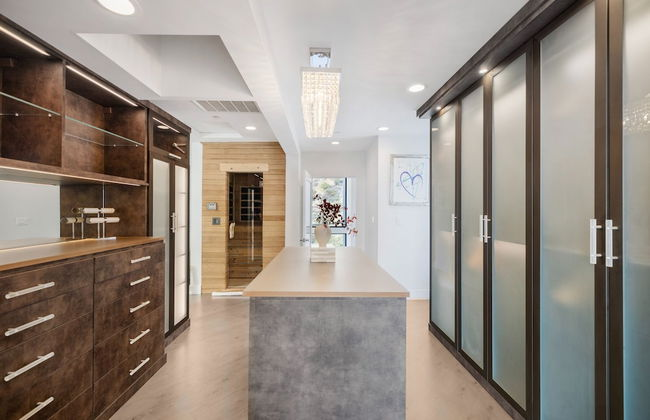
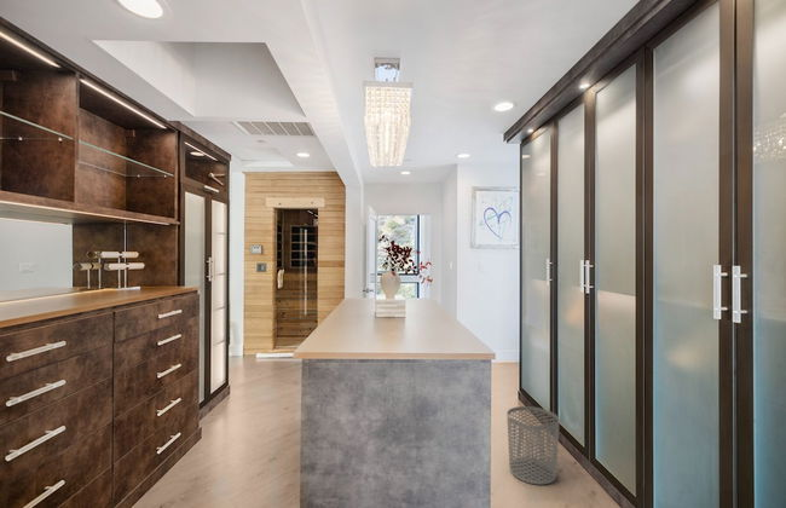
+ waste bin (532, 444)
